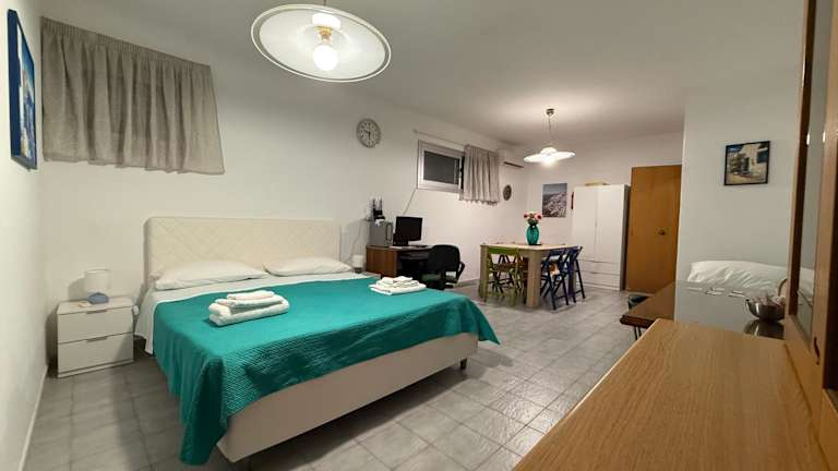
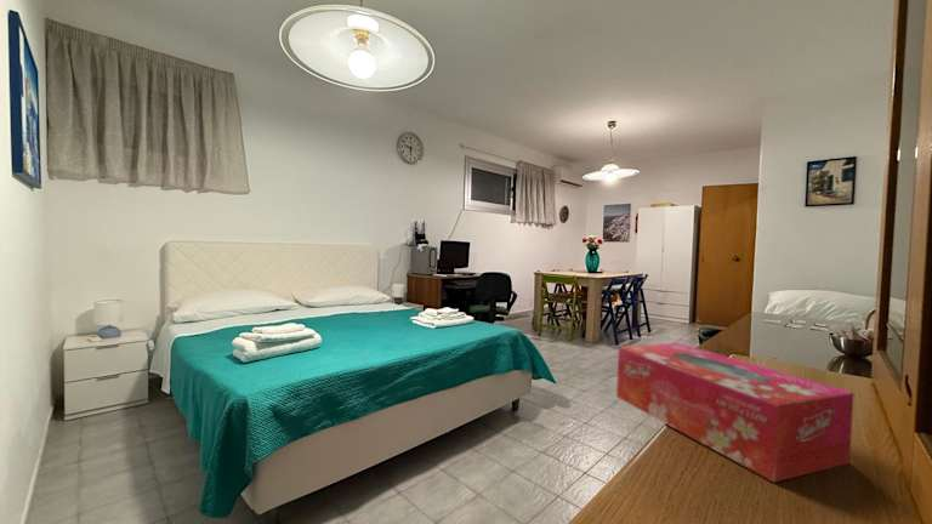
+ tissue box (714, 395)
